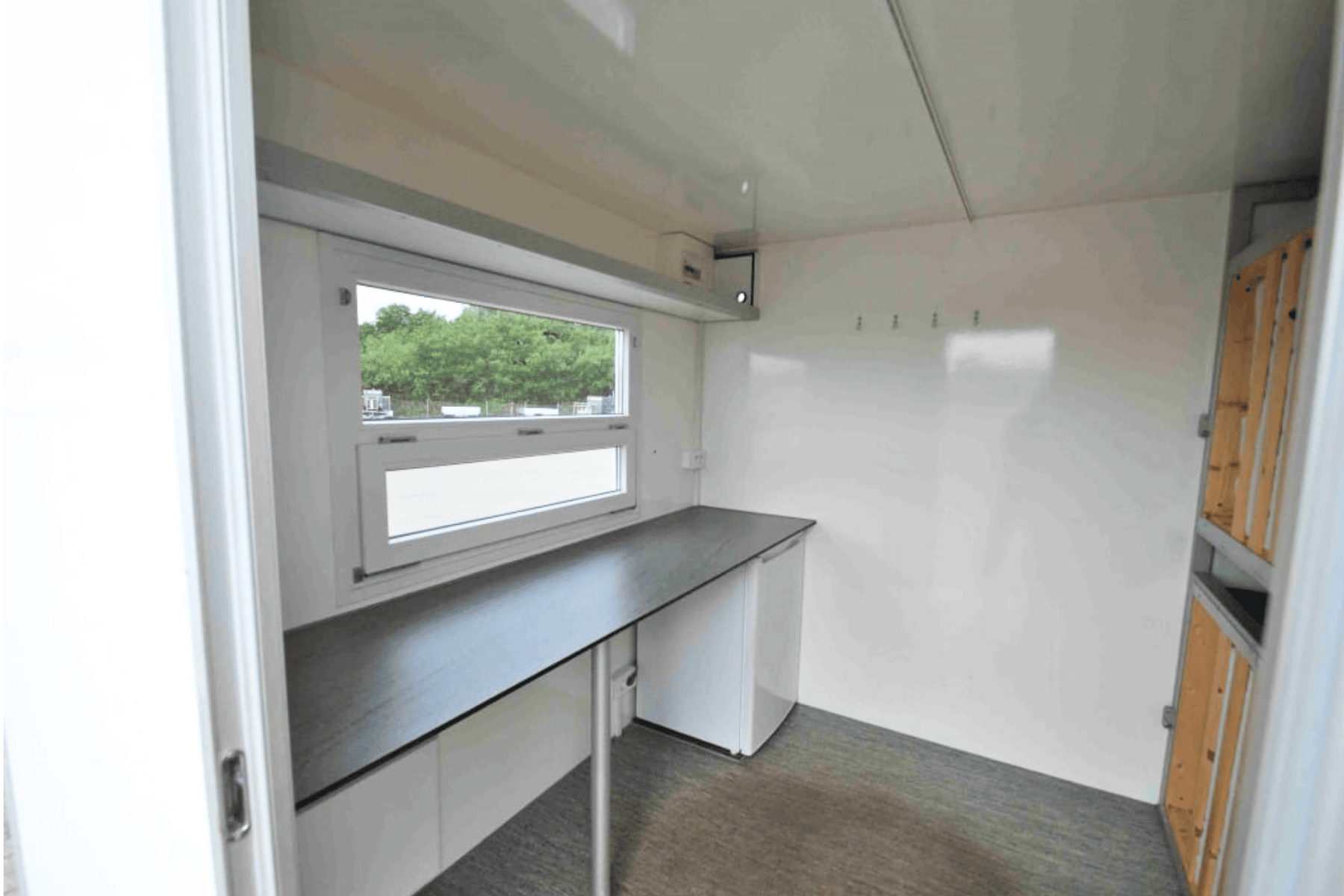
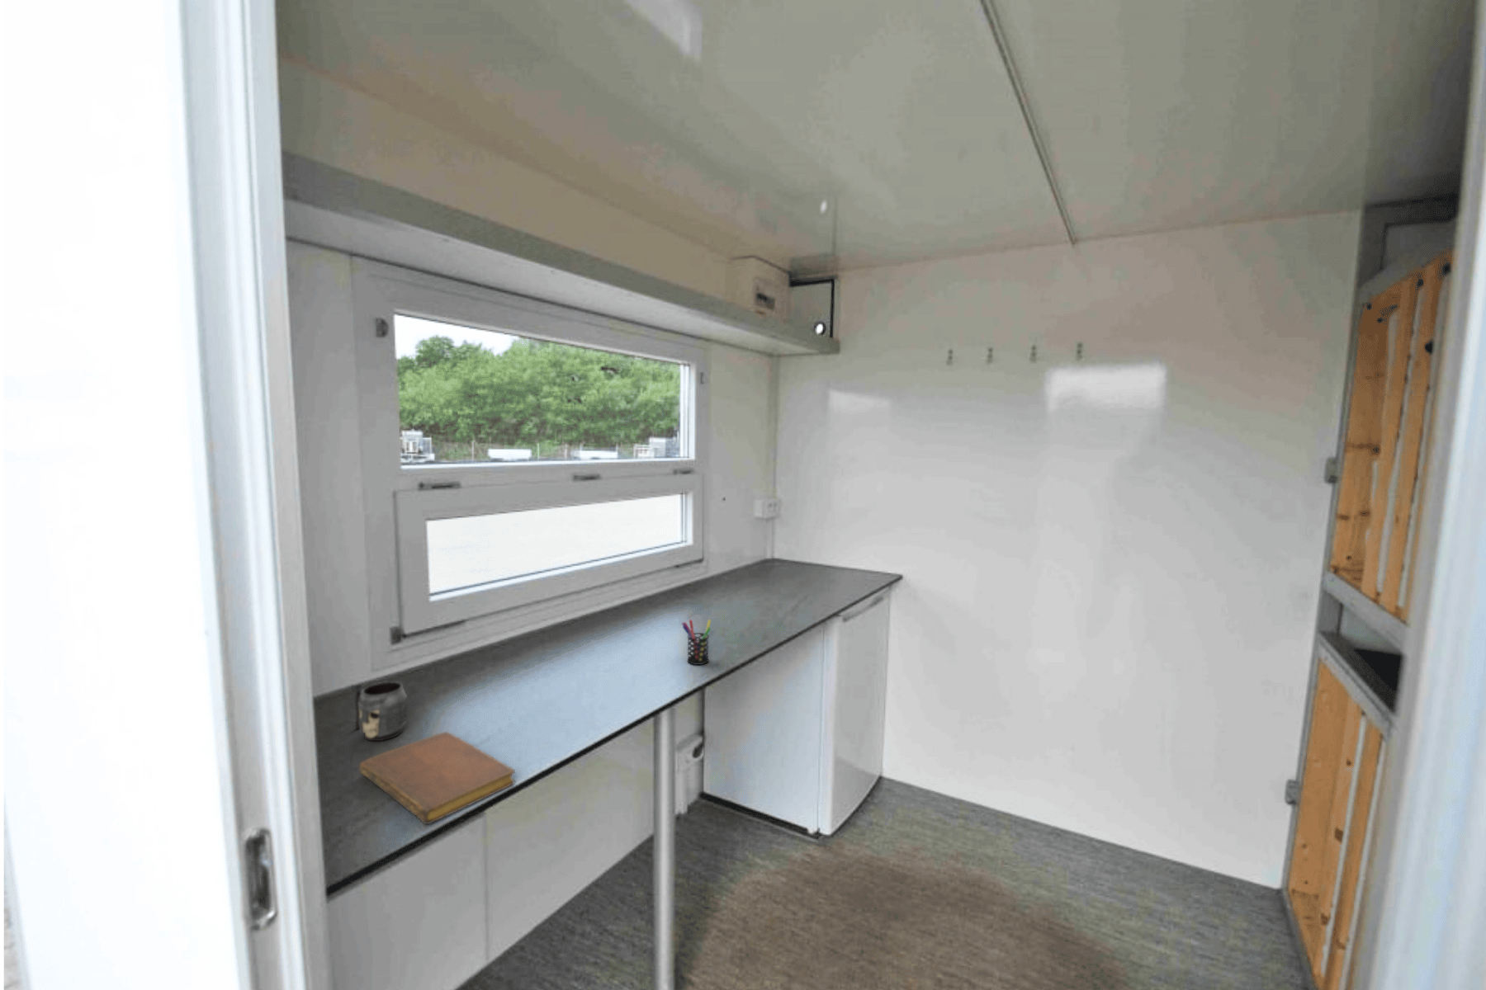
+ notebook (437, 772)
+ mug (375, 709)
+ pen holder (699, 640)
